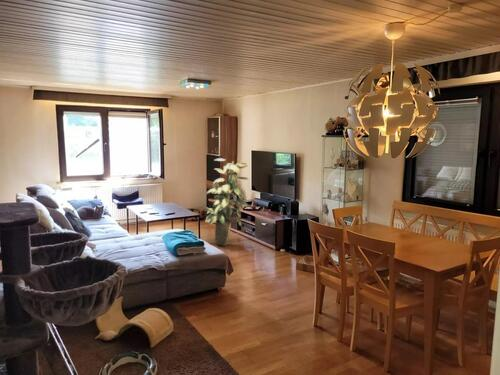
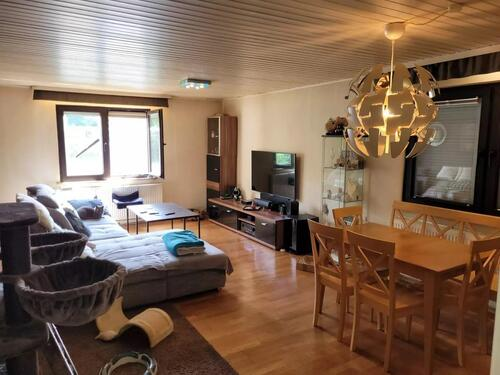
- indoor plant (225, 201)
